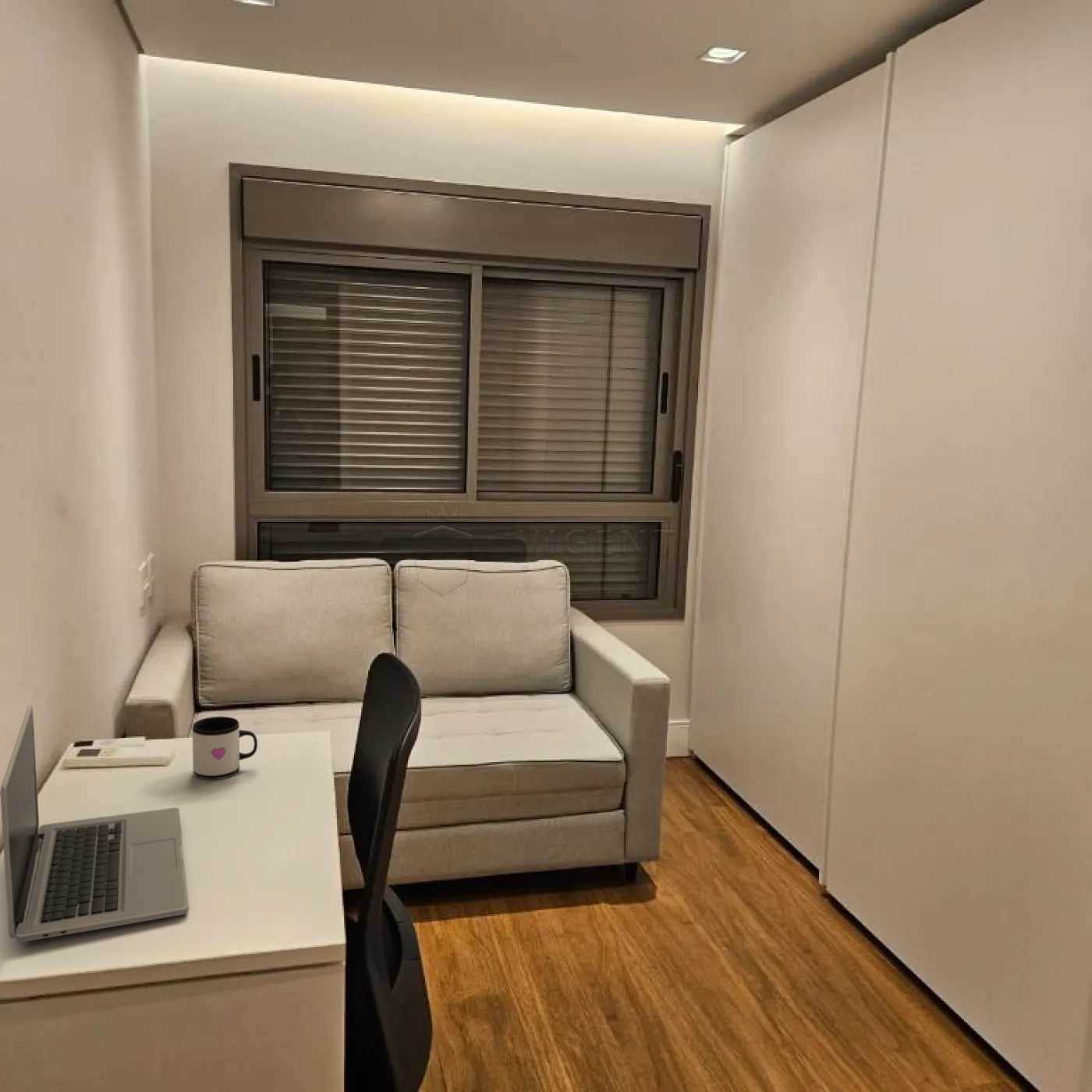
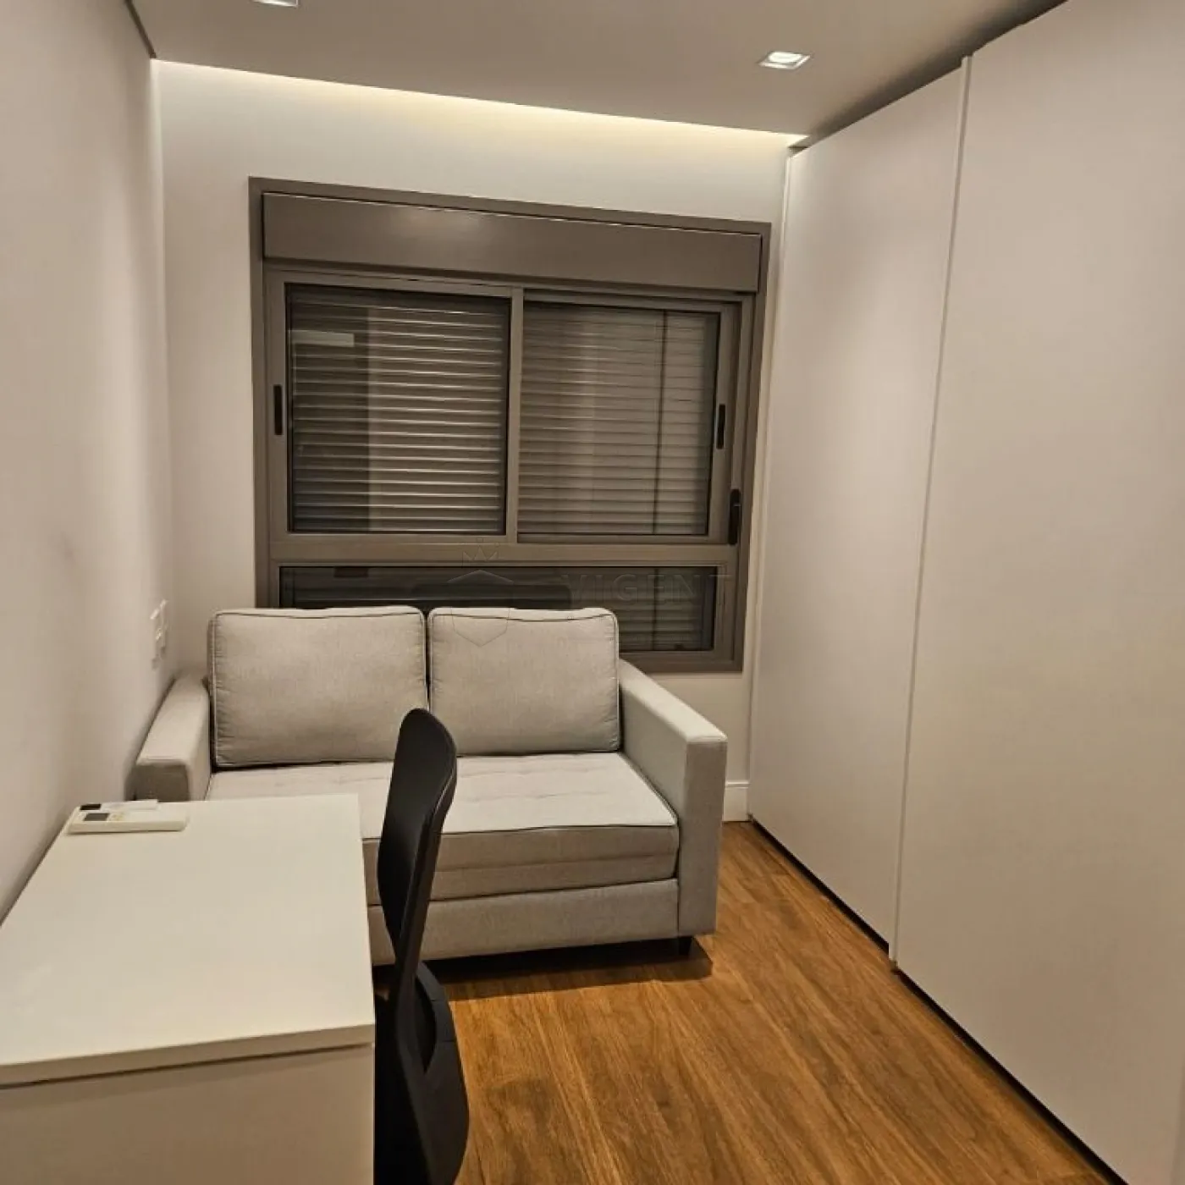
- laptop (107, 816)
- mug (225, 746)
